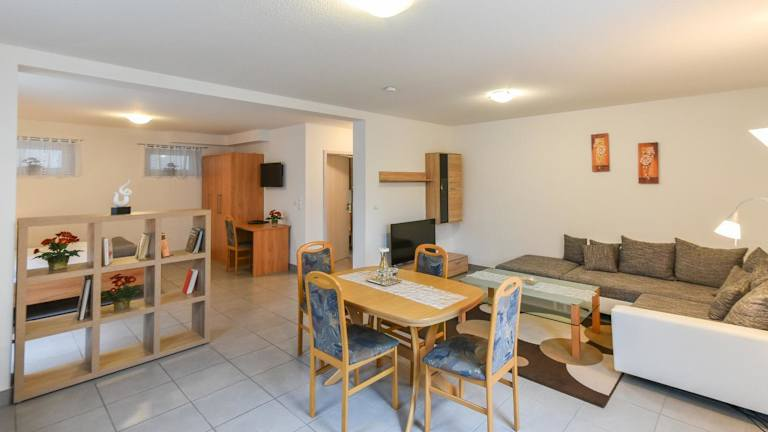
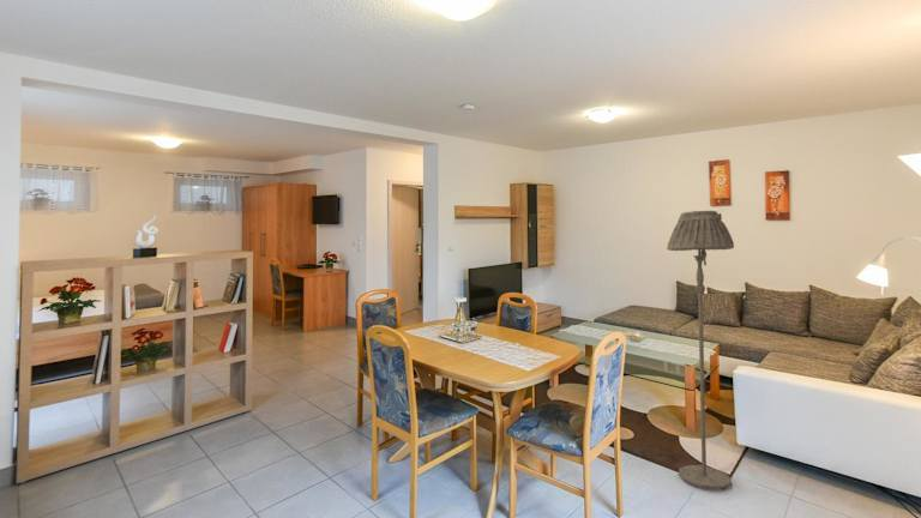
+ floor lamp (702, 344)
